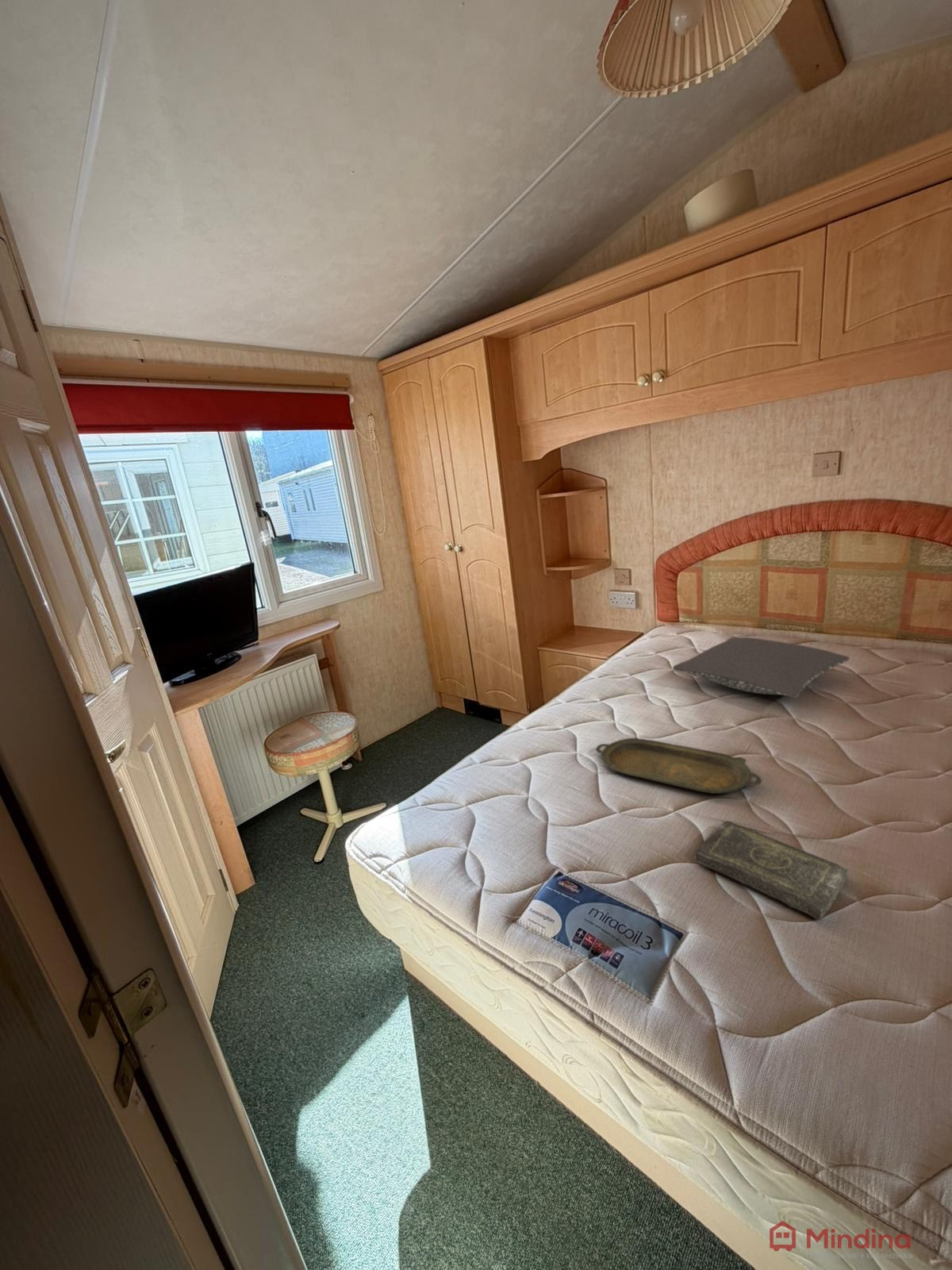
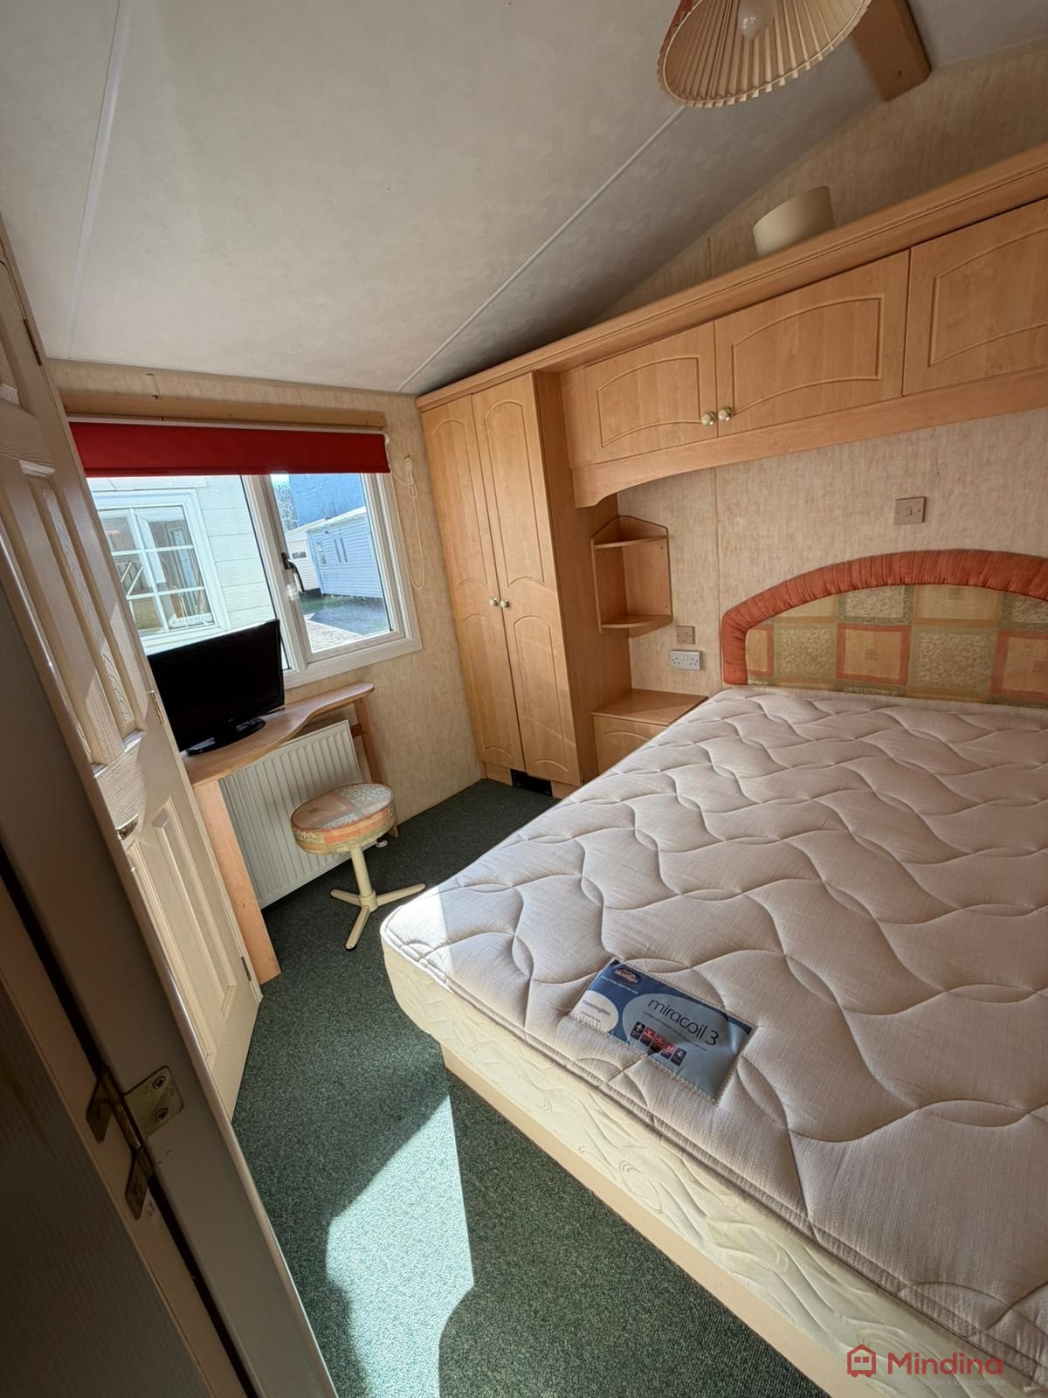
- book (768, 863)
- pillow (758, 663)
- serving tray (671, 766)
